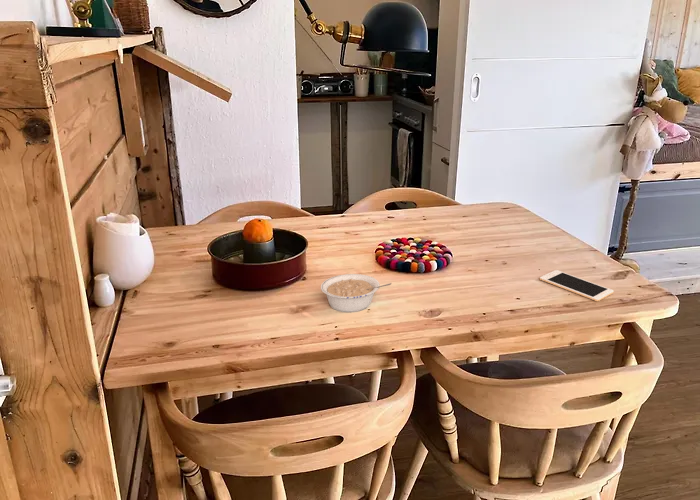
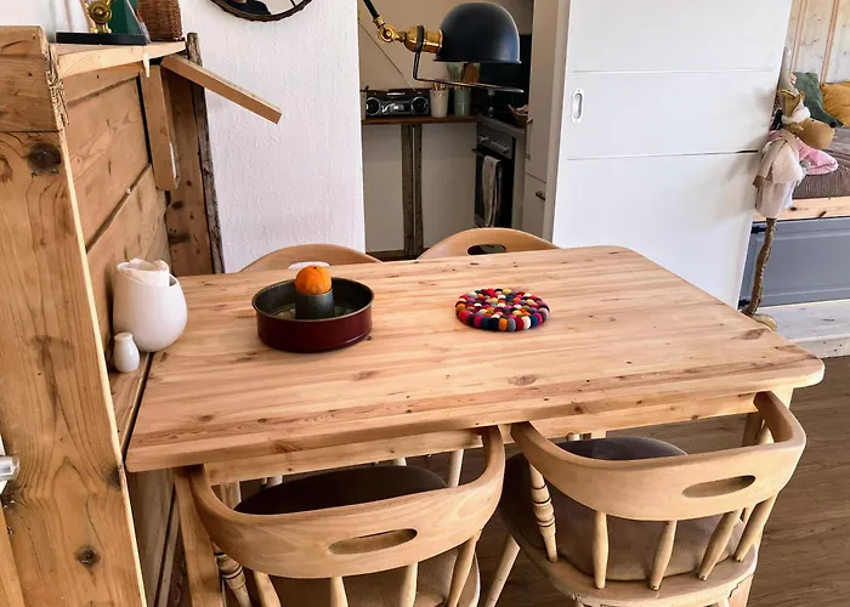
- cell phone (575, 284)
- legume (352, 292)
